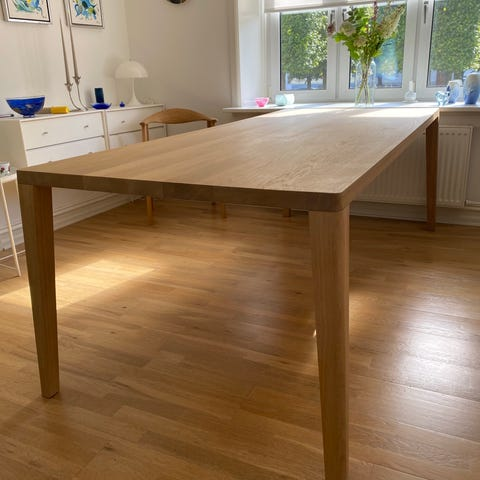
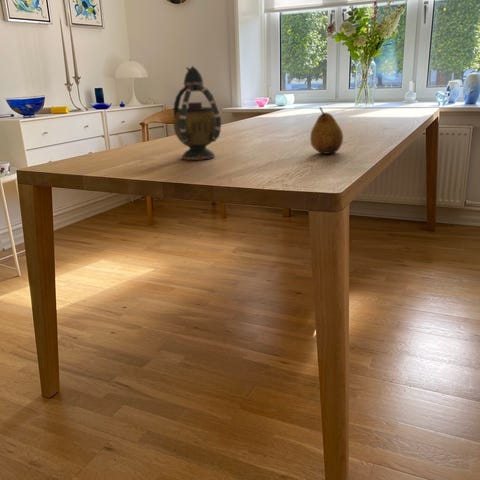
+ teapot (193, 112)
+ fruit (327, 129)
